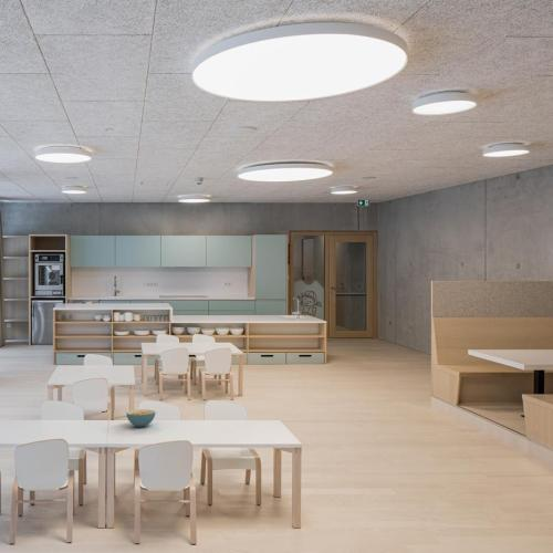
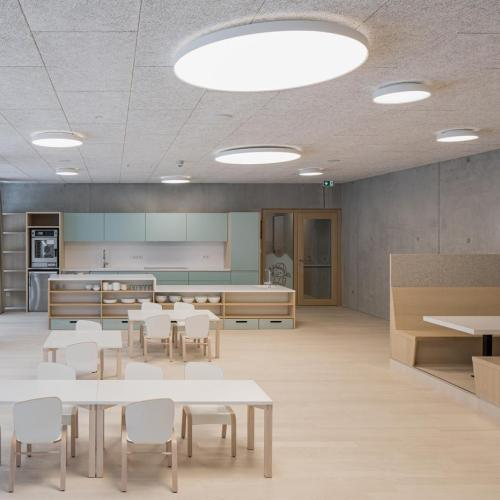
- cereal bowl (140, 419)
